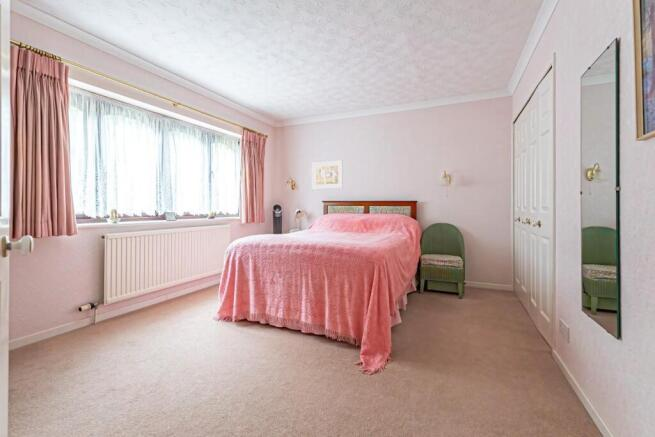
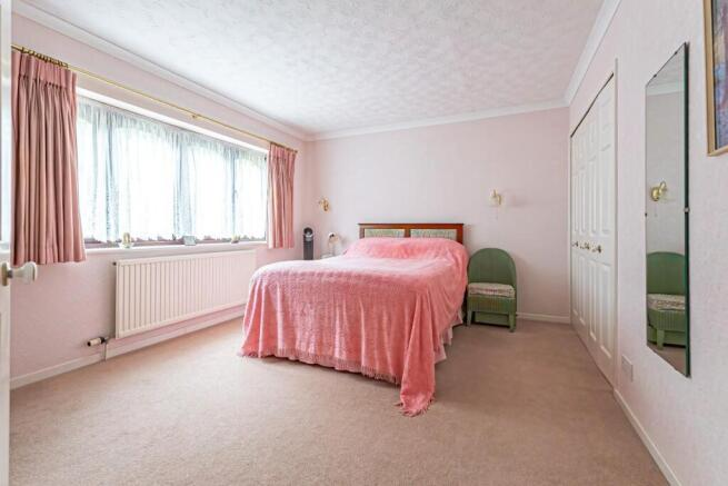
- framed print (326, 175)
